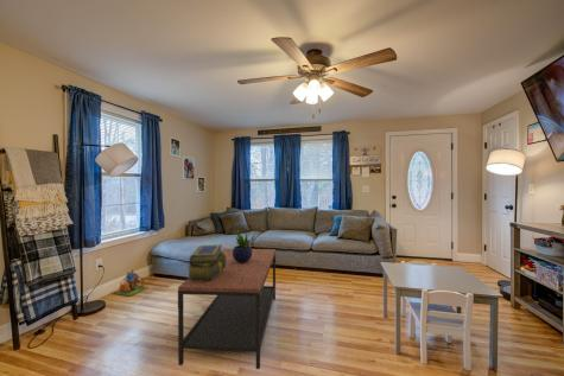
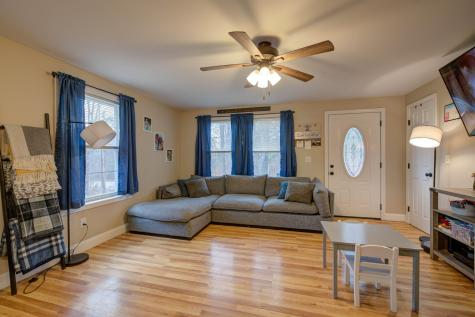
- potted plant (243, 244)
- coffee table (237, 293)
- toy house (131, 280)
- stack of books (208, 261)
